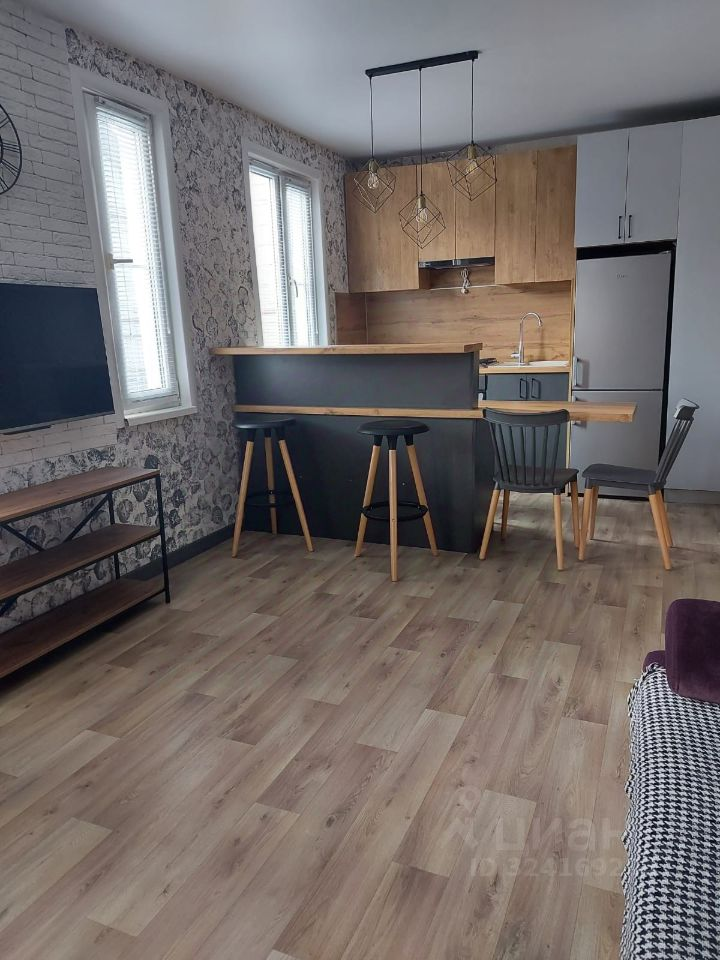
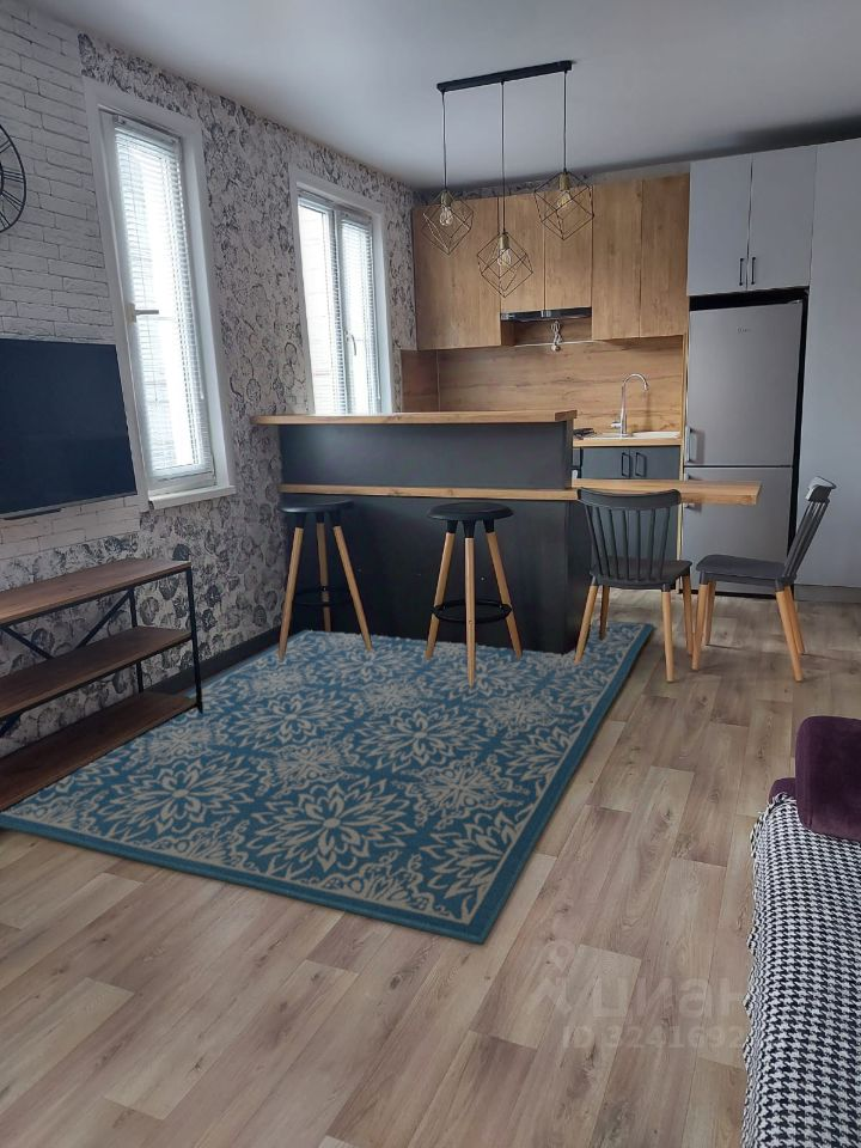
+ rug (391, 696)
